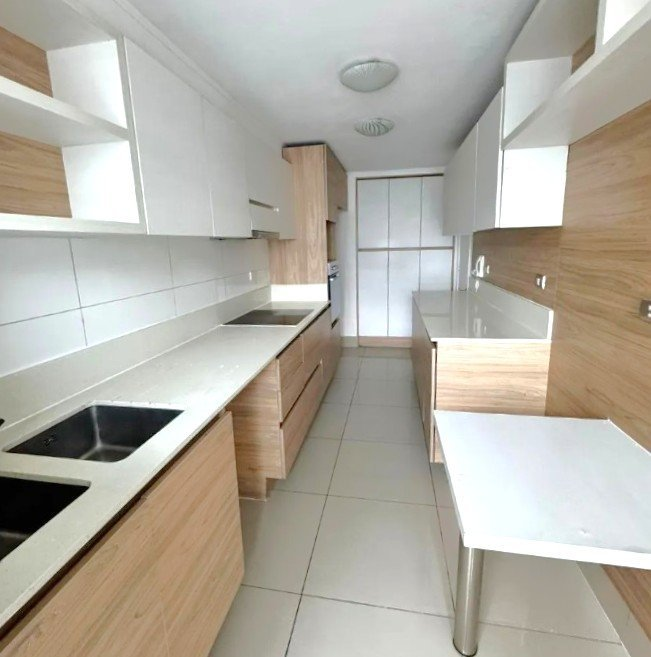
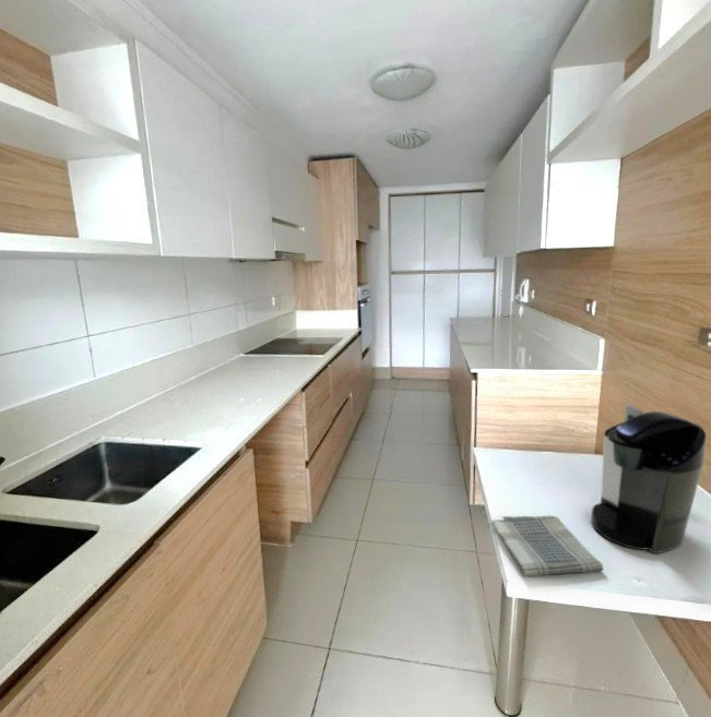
+ dish towel (542, 540)
+ coffee maker (629, 462)
